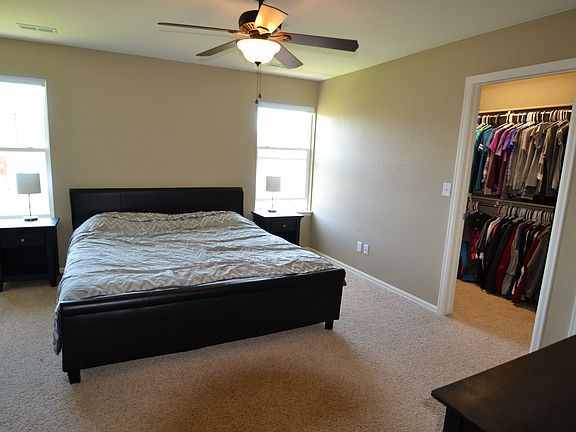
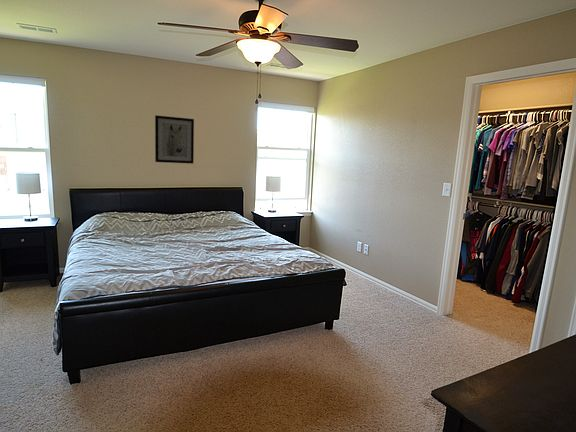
+ wall art (174, 140)
